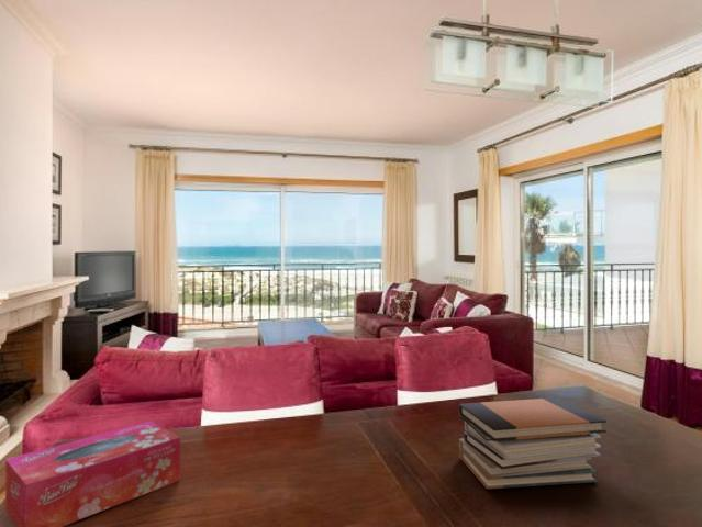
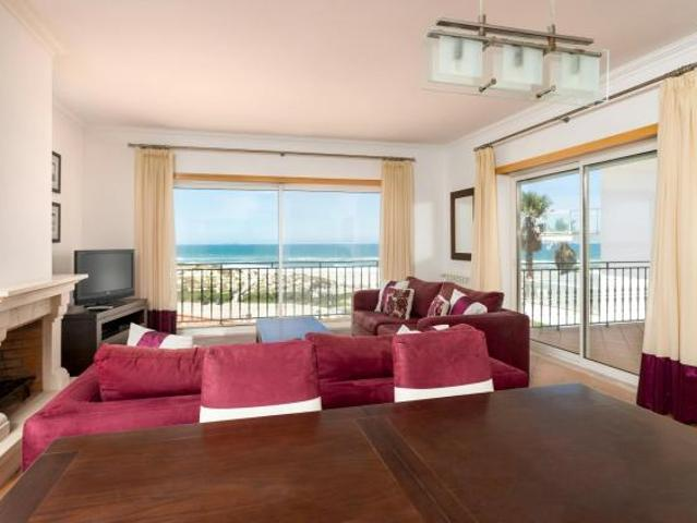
- book stack (527, 440)
- tissue box (98, 470)
